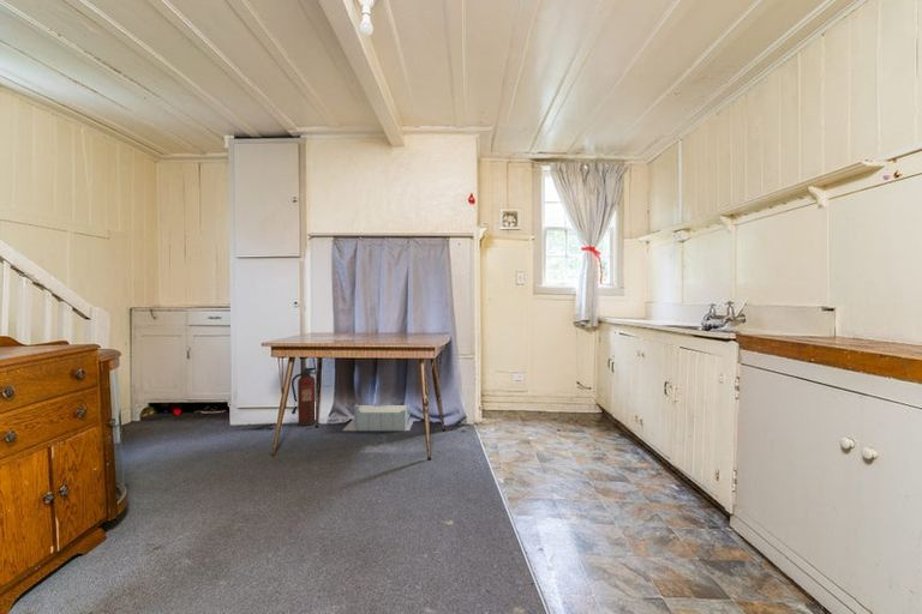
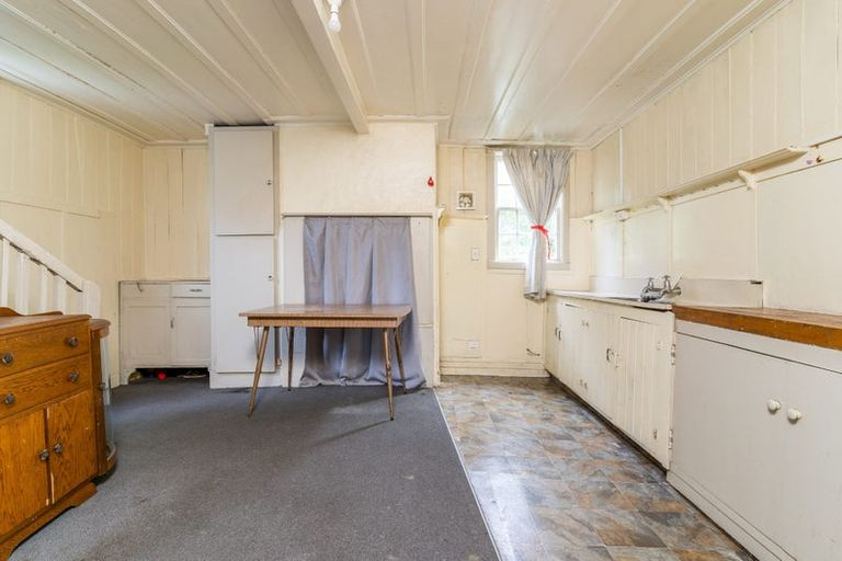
- storage bin (378, 415)
- fire extinguisher (304, 395)
